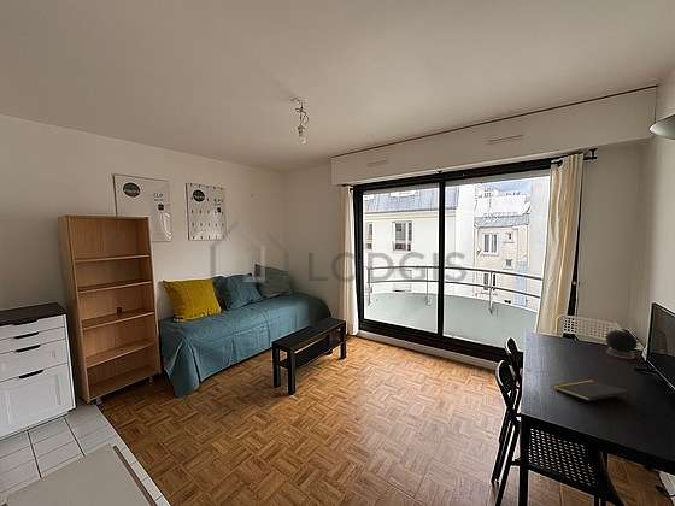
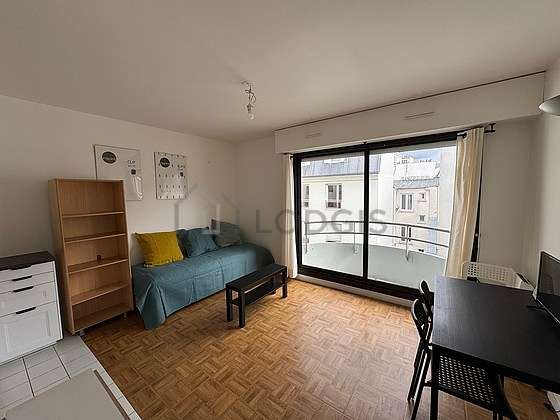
- notepad (588, 389)
- speaker (621, 342)
